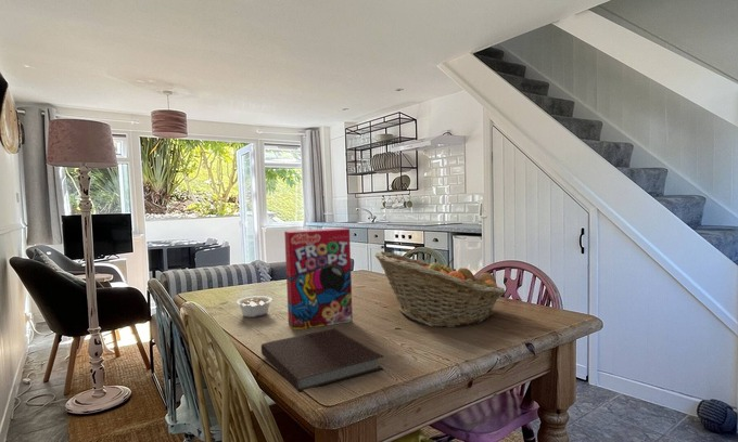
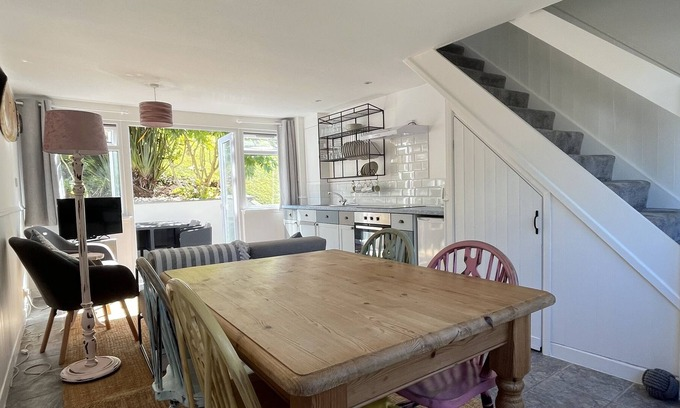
- notebook (319, 355)
- cereal box (318, 276)
- fruit basket (435, 282)
- legume (255, 306)
